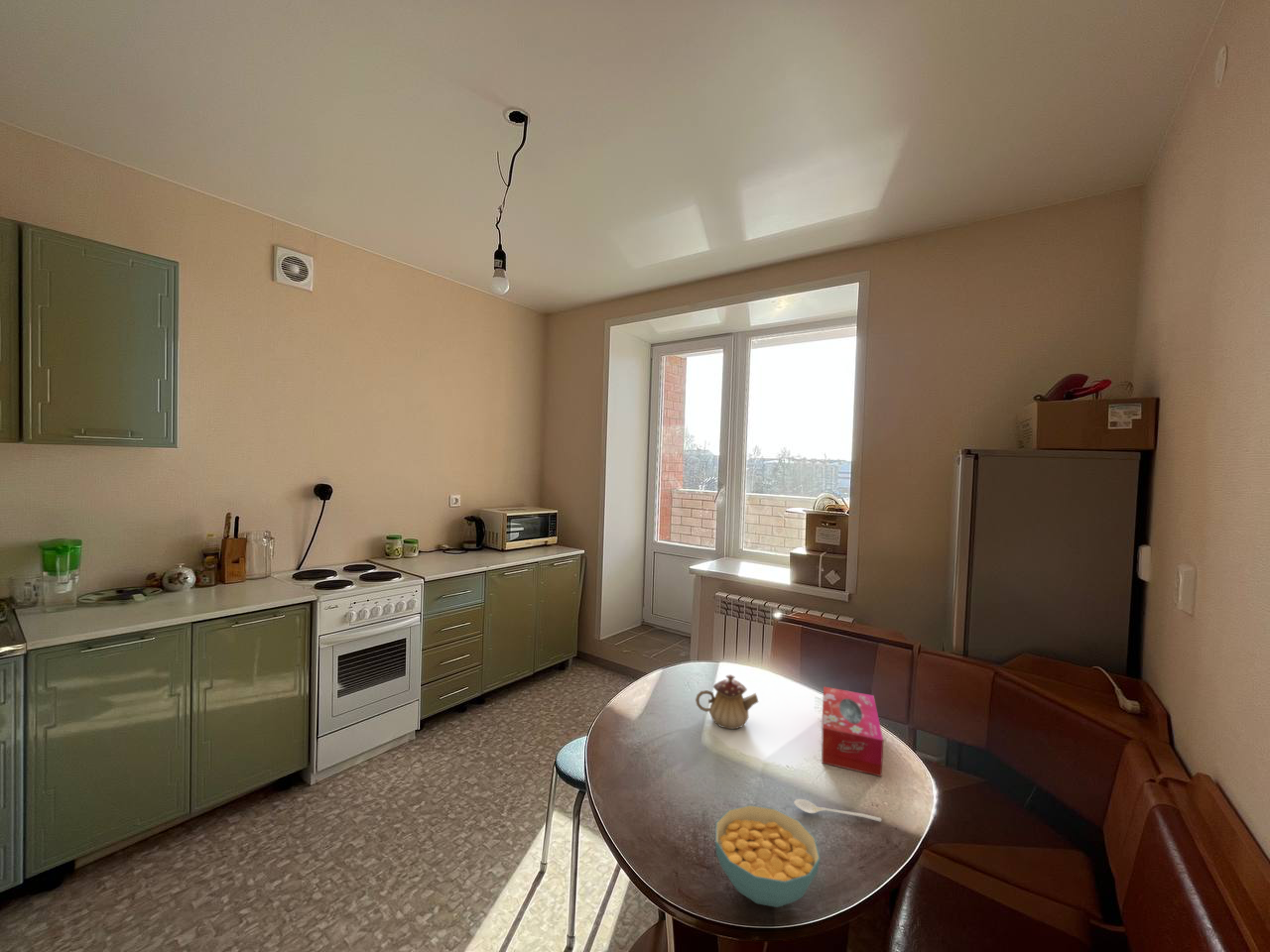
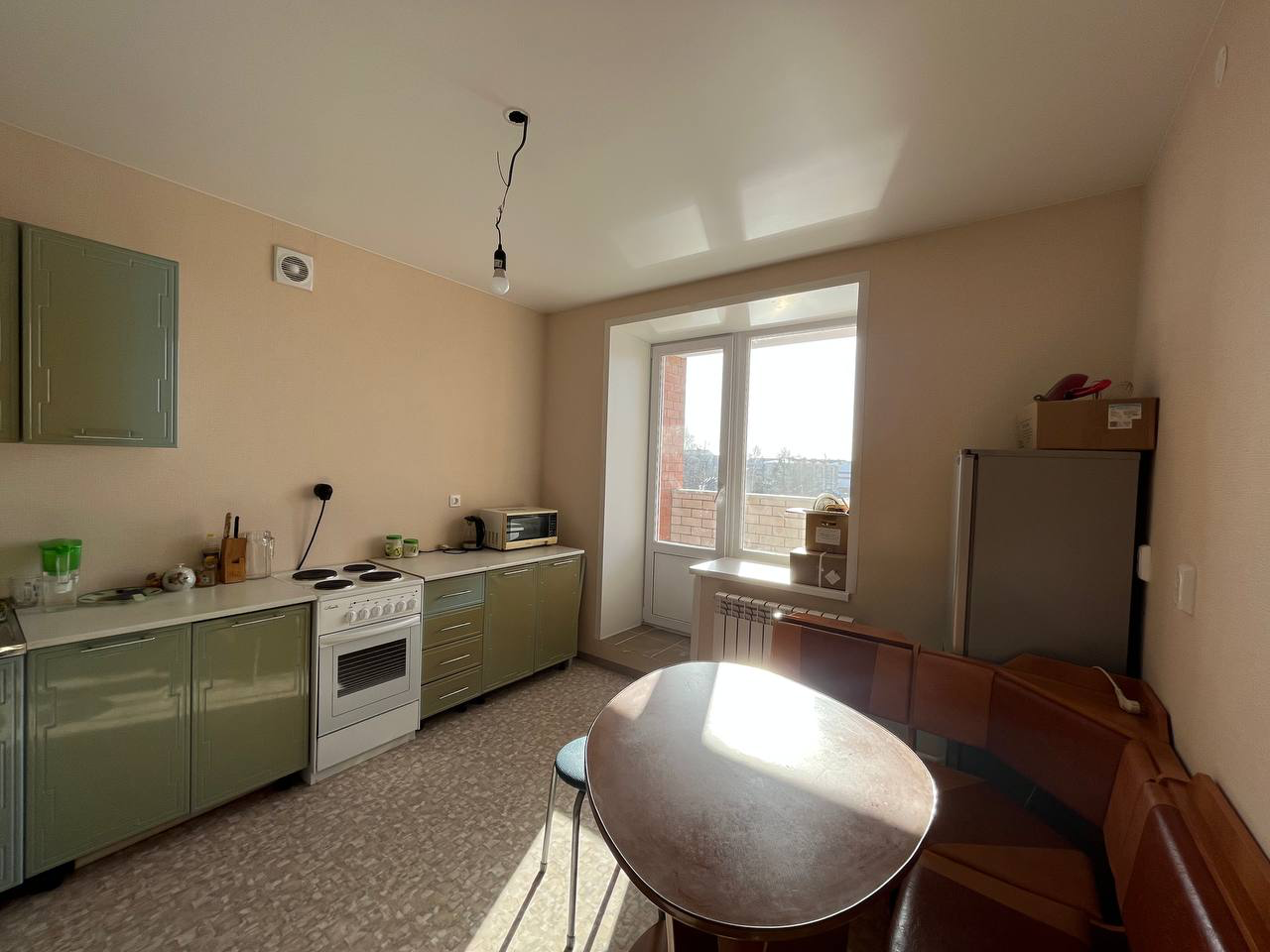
- stirrer (836, 811)
- teapot (726, 697)
- tissue box (849, 727)
- cereal bowl (764, 864)
